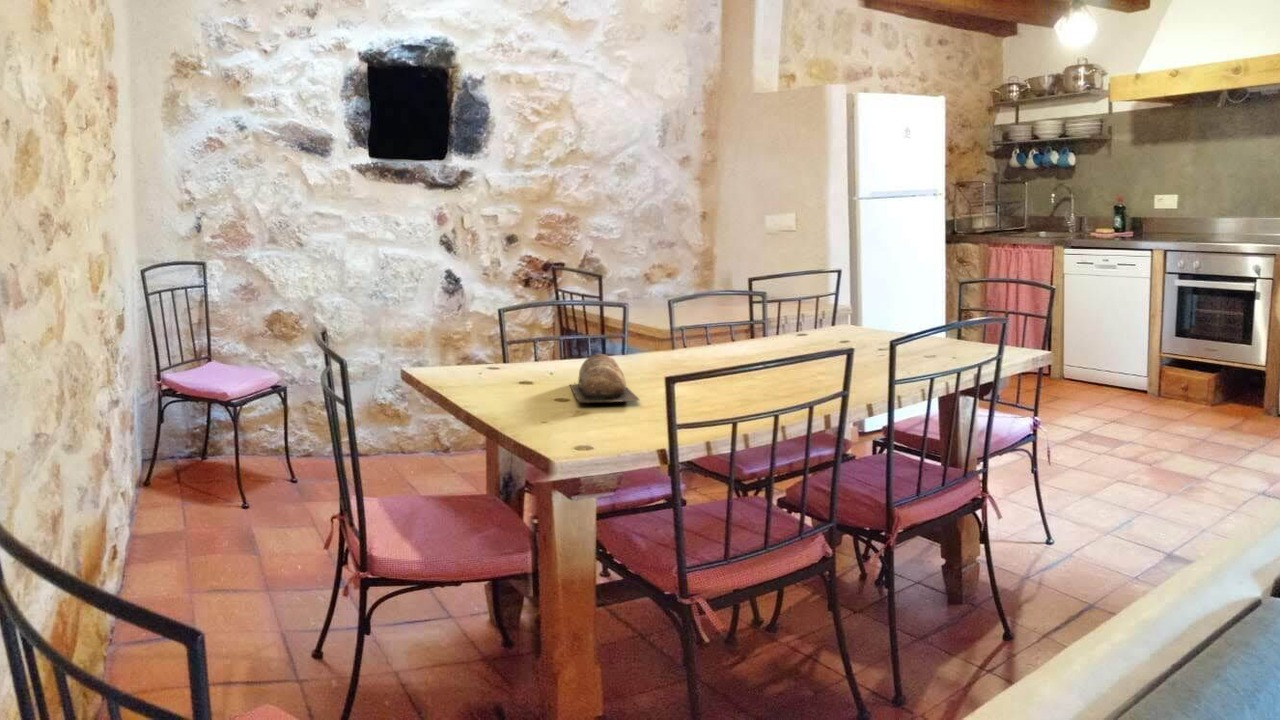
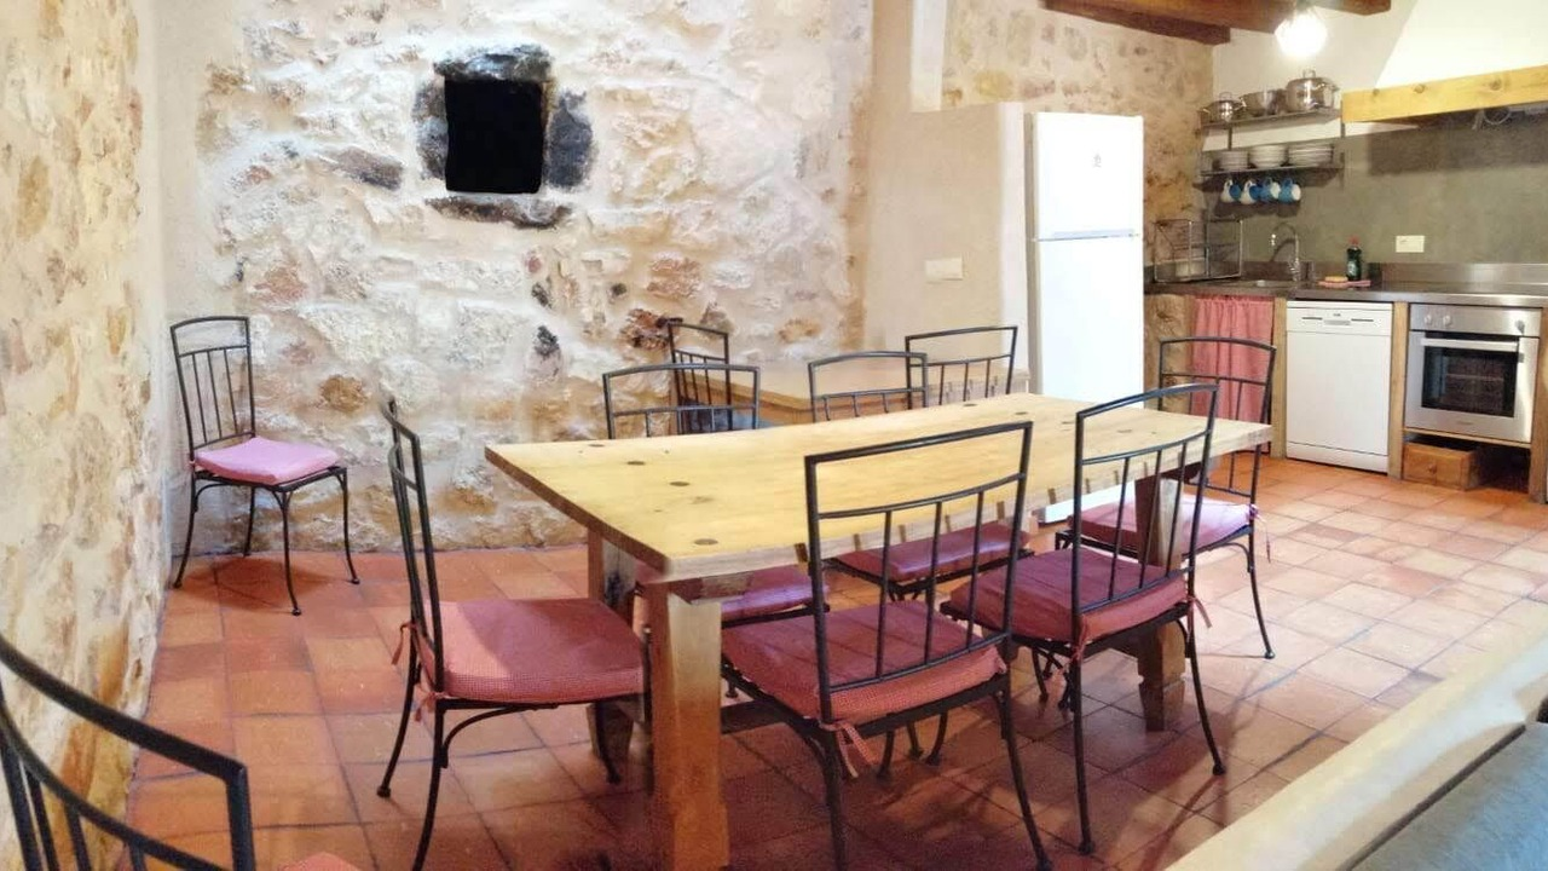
- bread loaf (601, 374)
